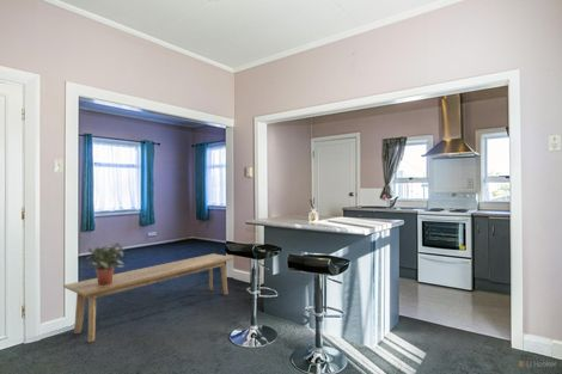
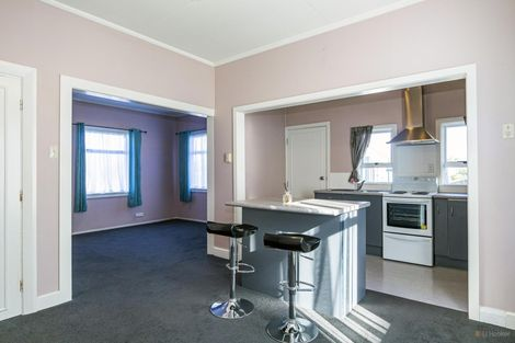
- potted plant (104, 263)
- bench (159, 281)
